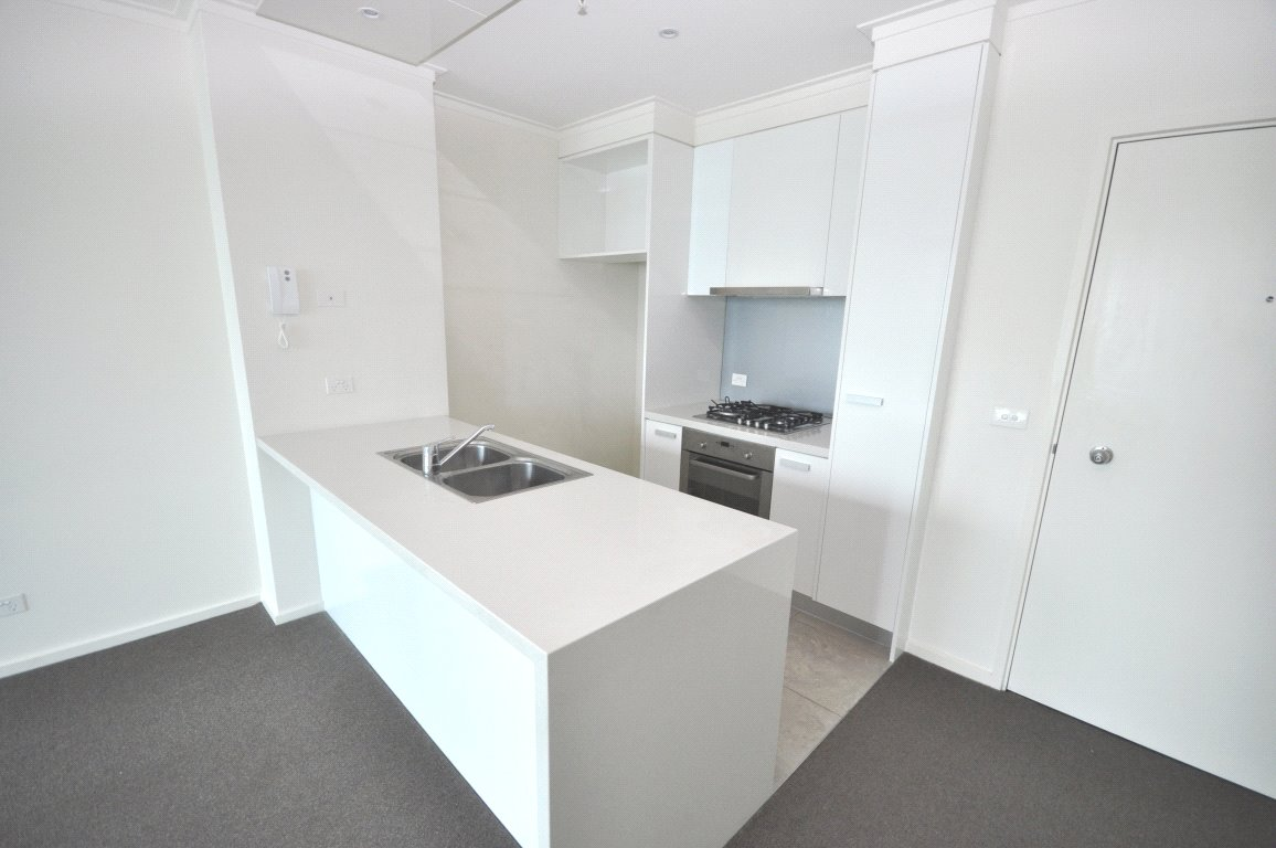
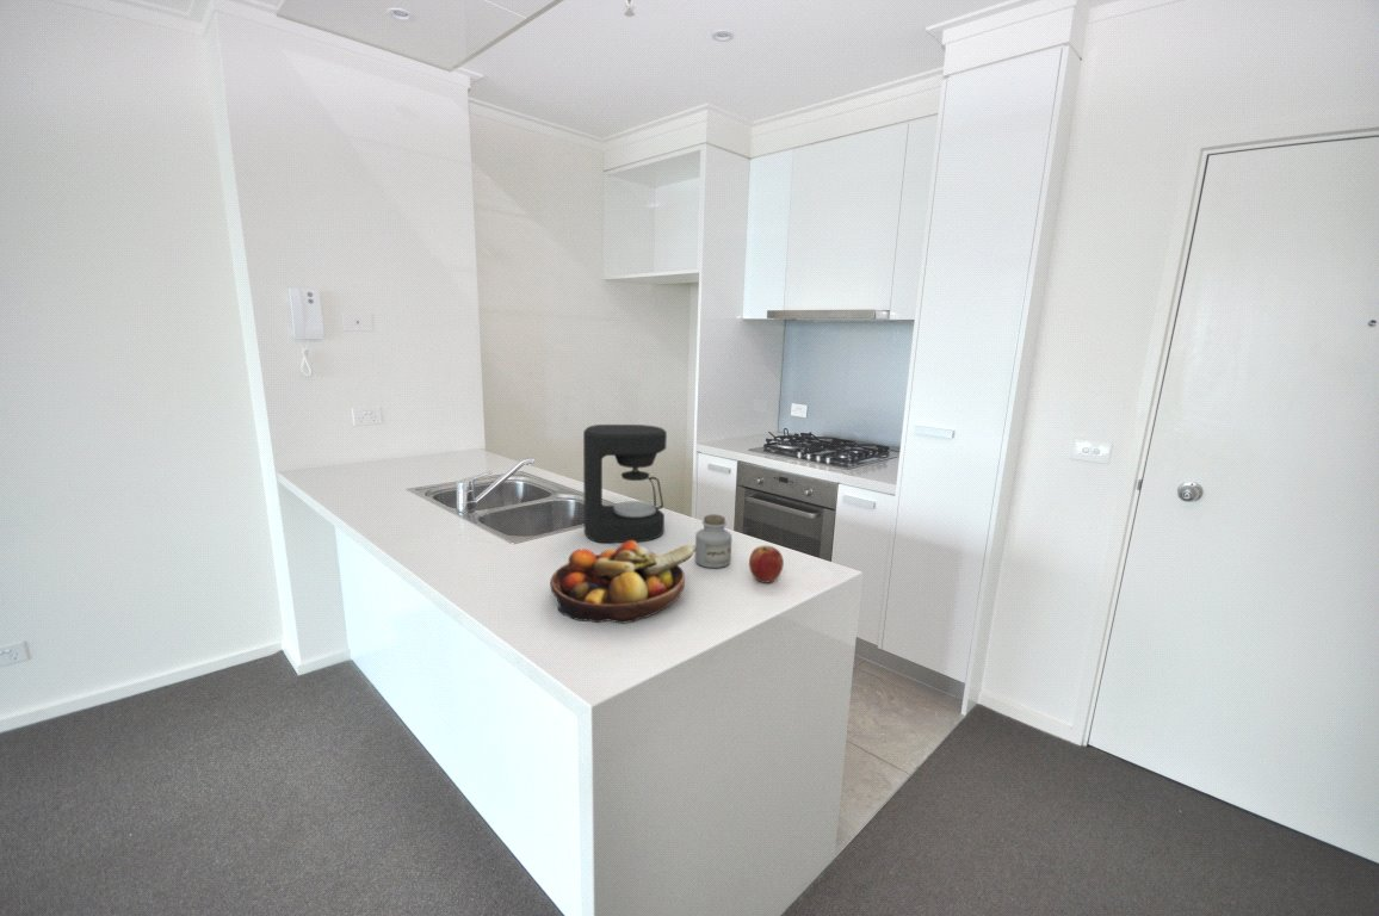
+ fruit bowl (619, 570)
+ coffee maker (624, 478)
+ jar (713, 539)
+ apple (766, 563)
